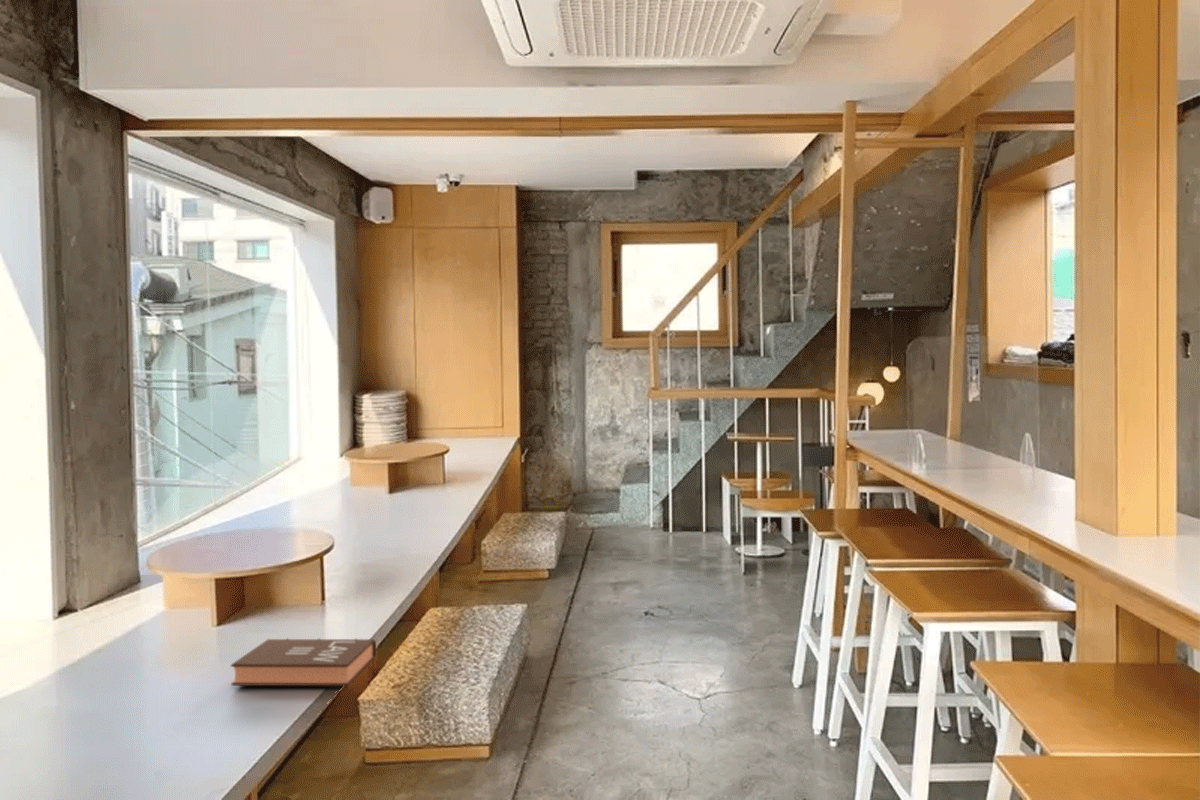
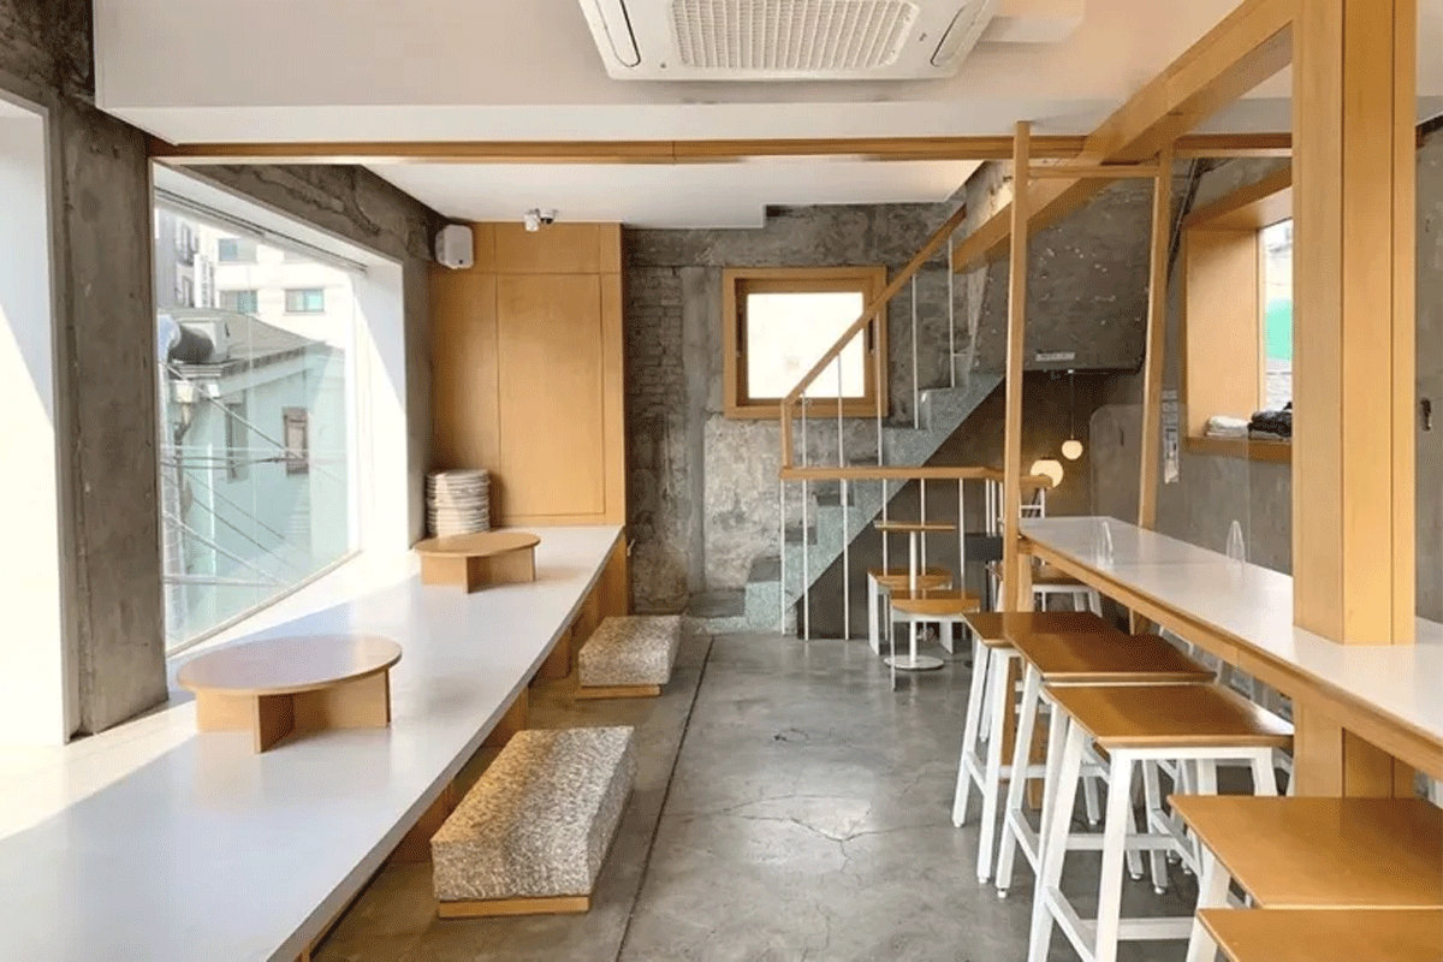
- book (307, 660)
